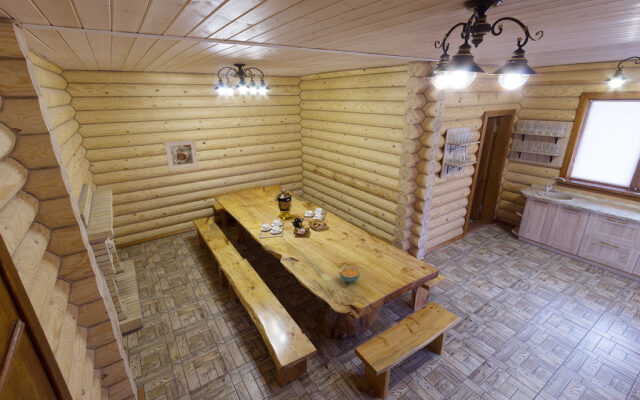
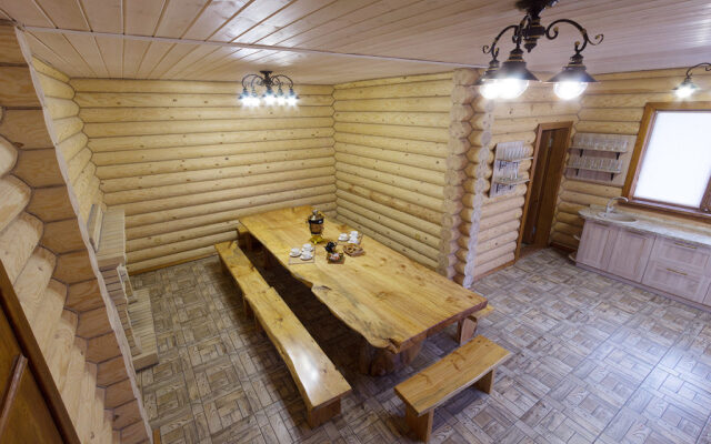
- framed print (182, 154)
- cereal bowl (349, 275)
